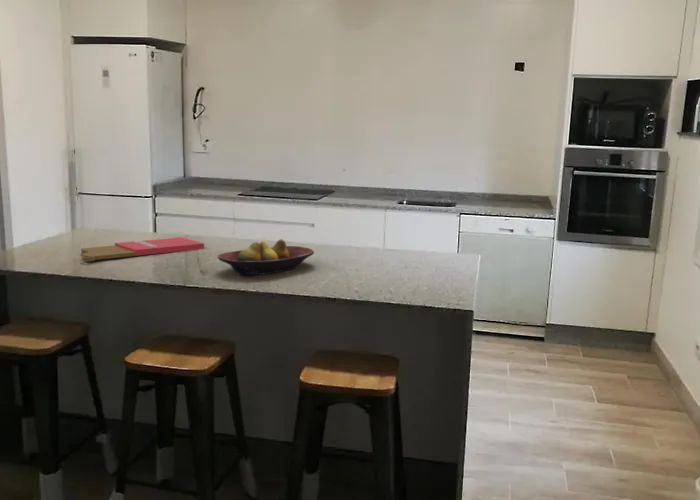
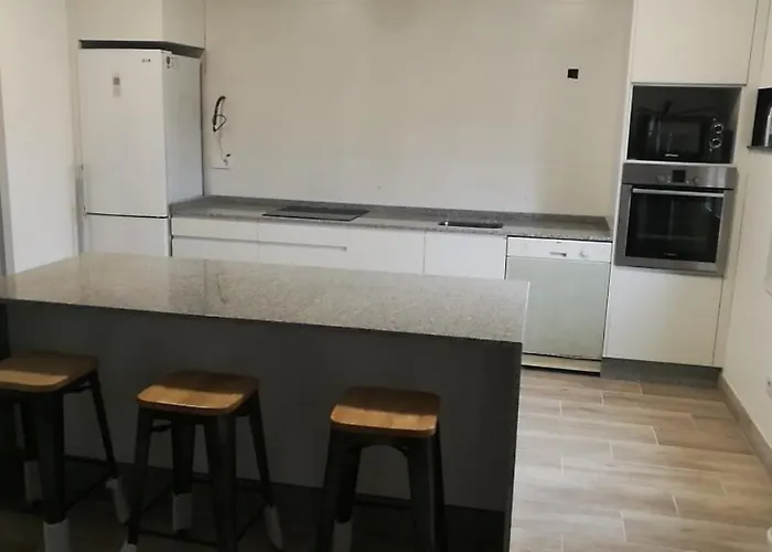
- fruit bowl (267, 255)
- cutting board (137, 247)
